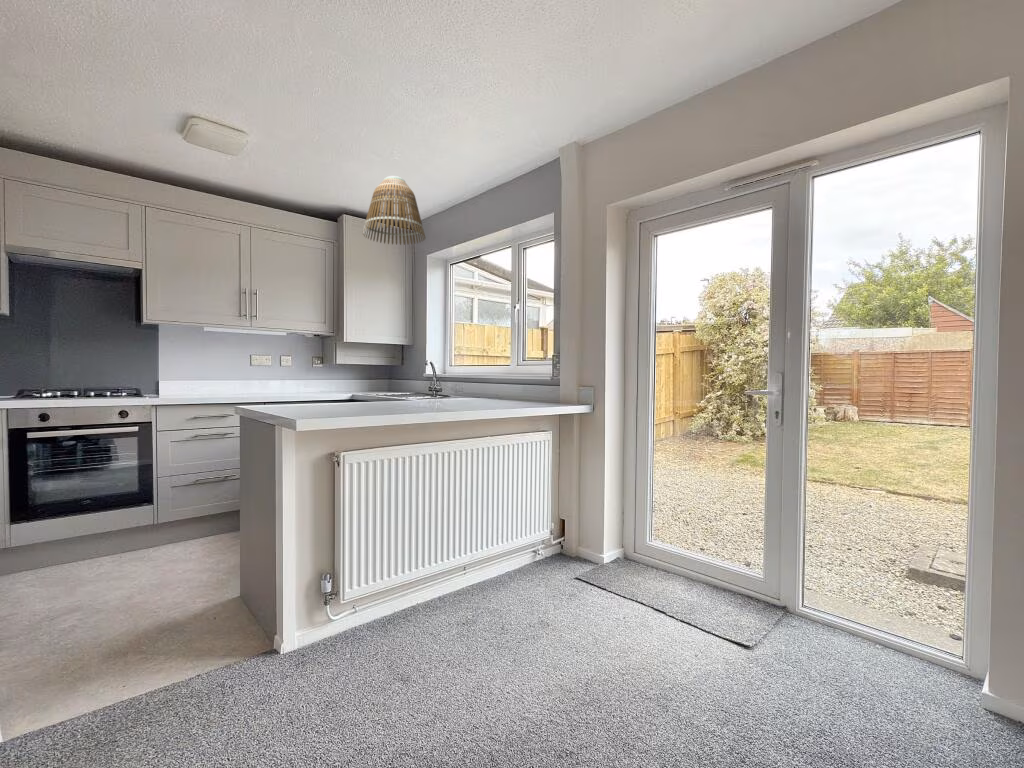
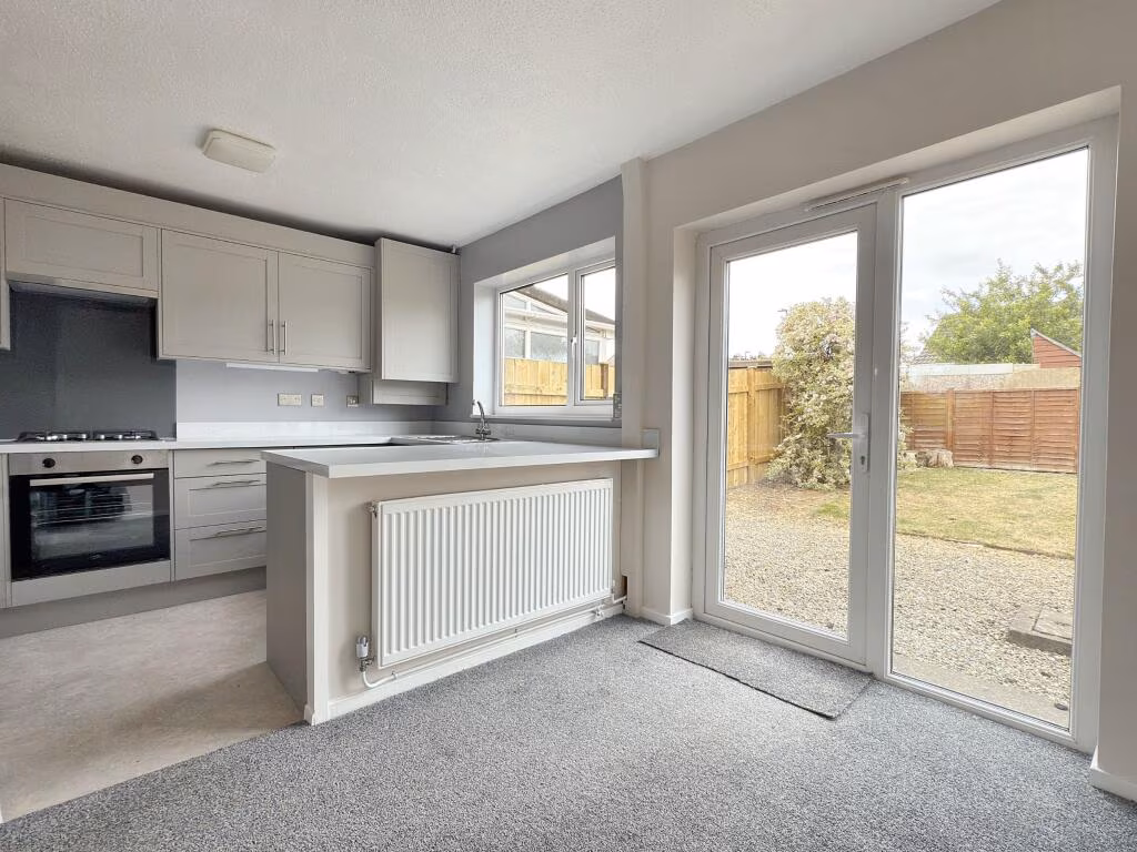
- lamp shade (393, 208)
